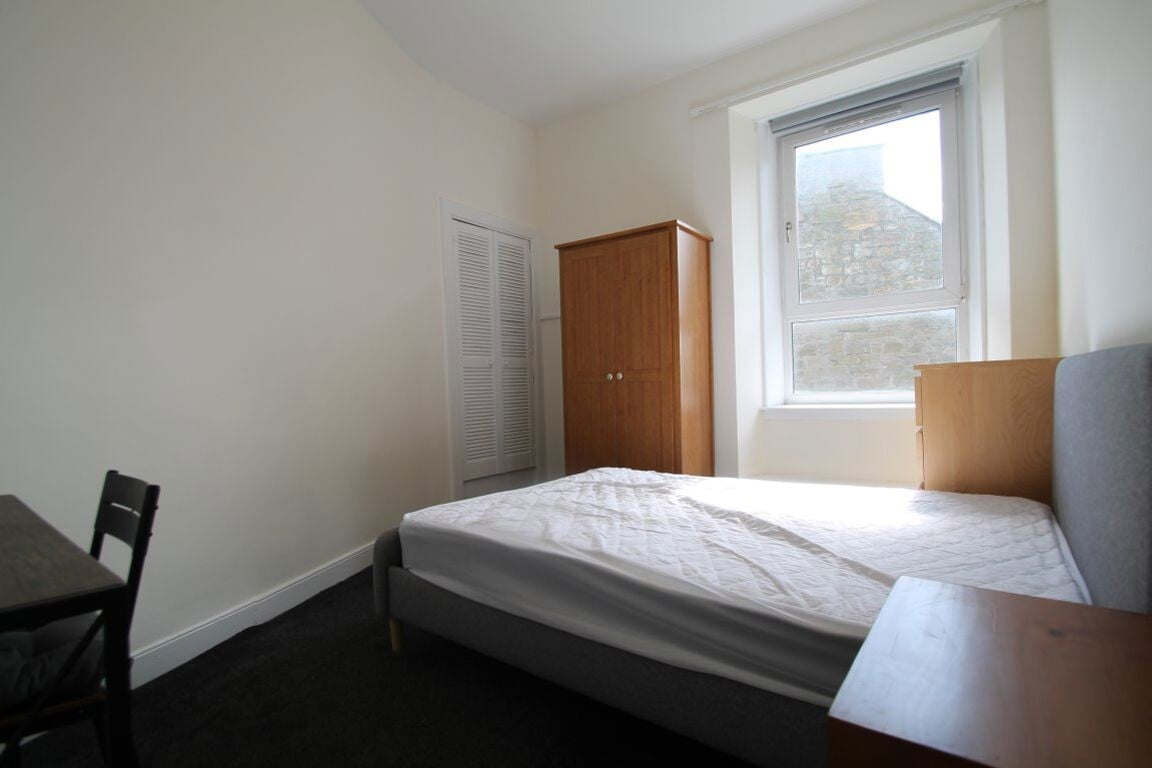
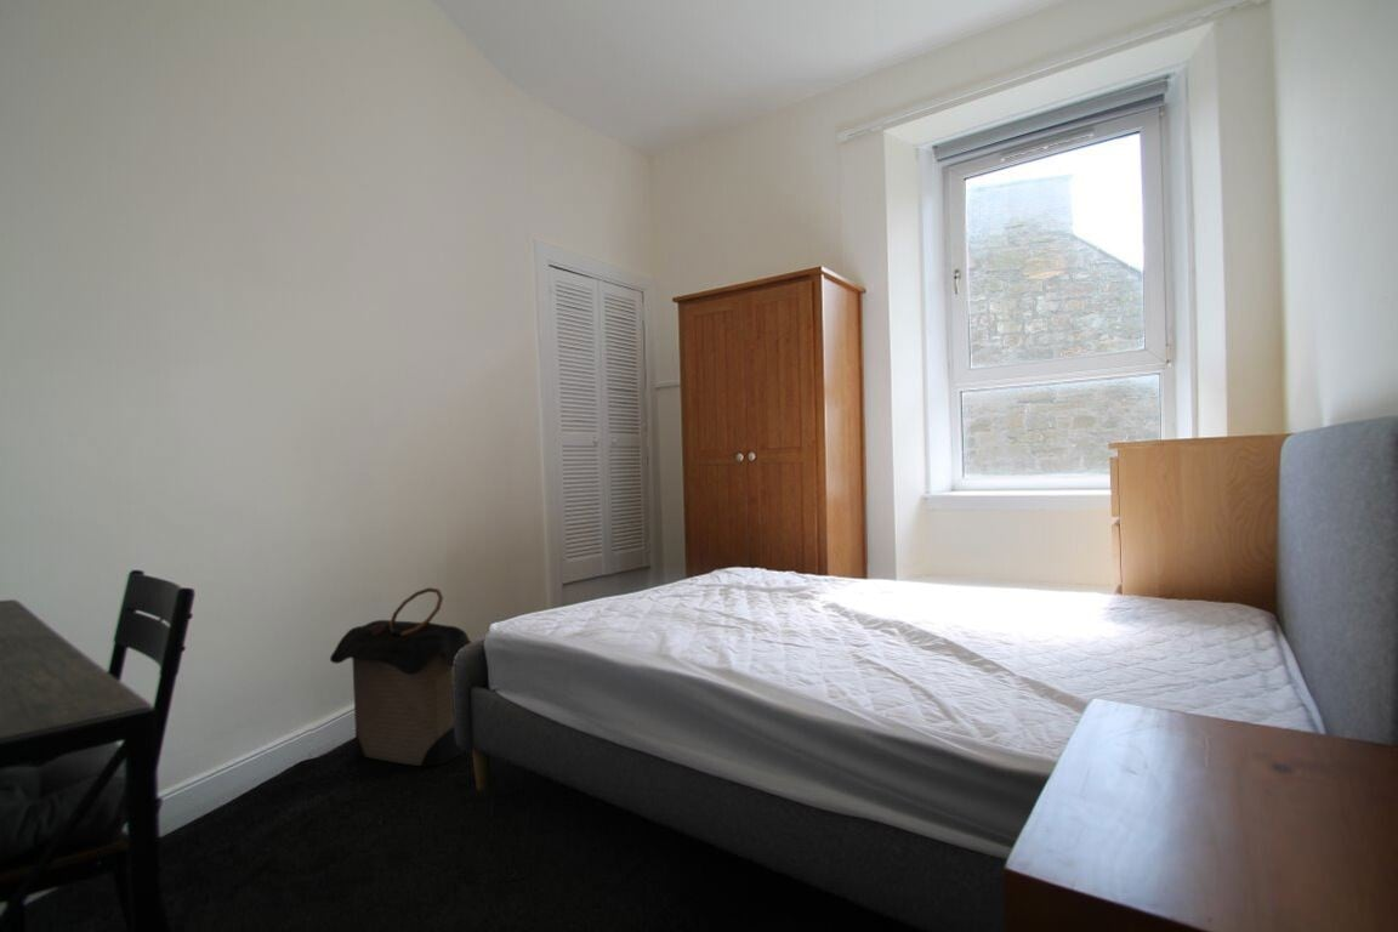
+ laundry hamper (403, 671)
